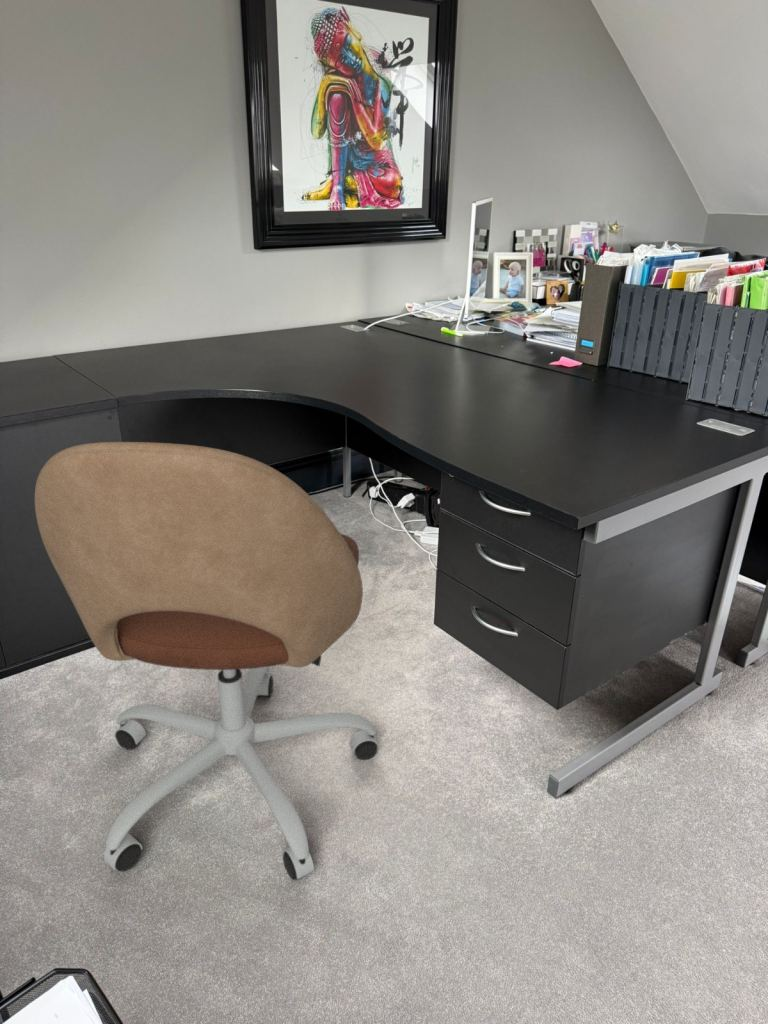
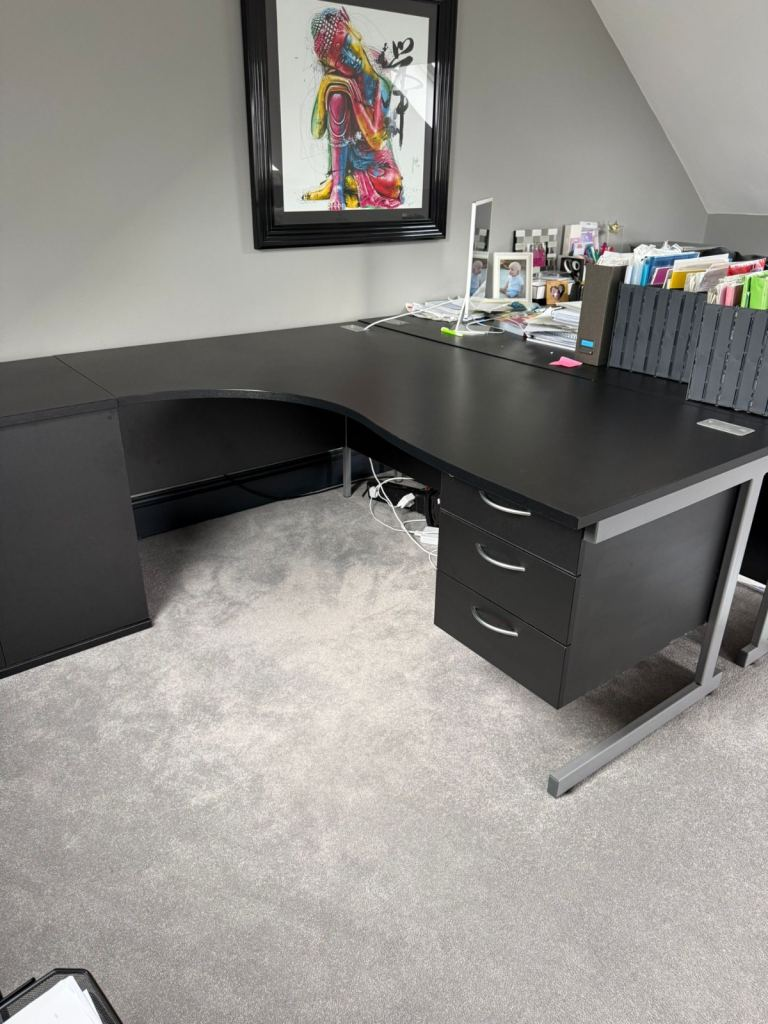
- office chair (223, 607)
